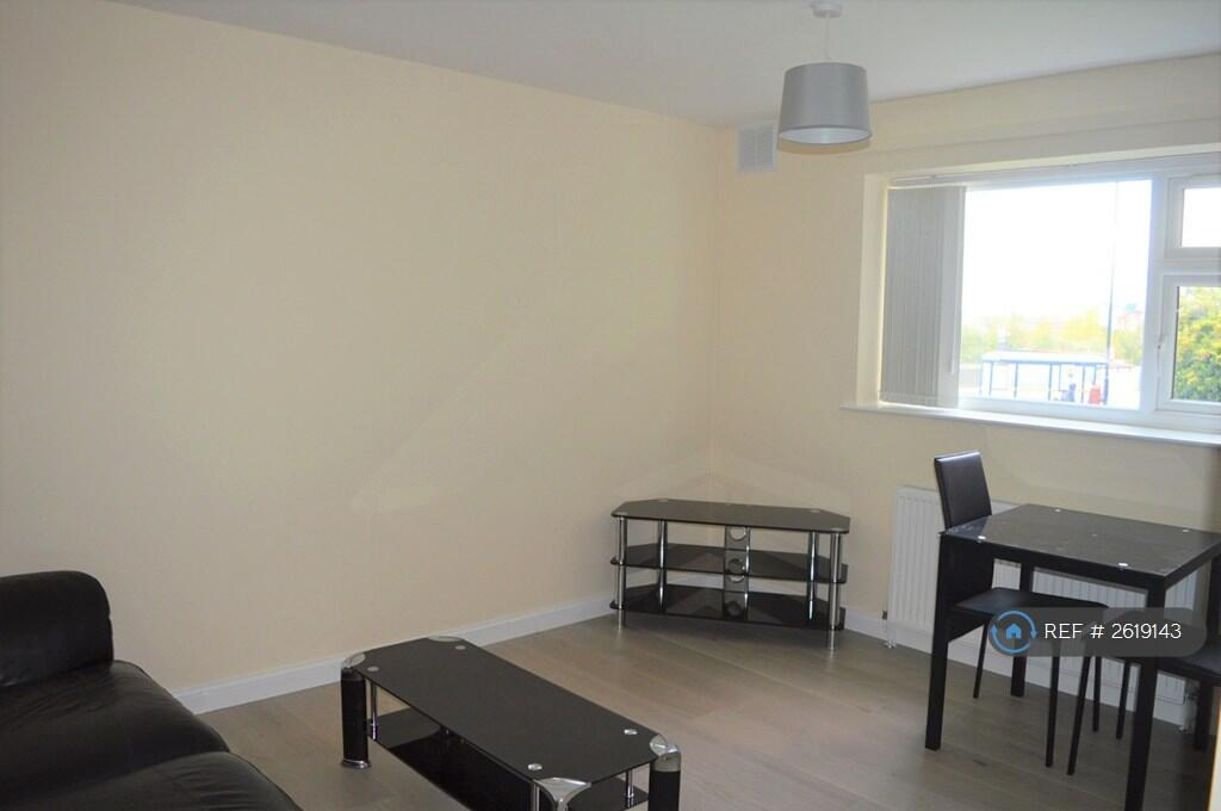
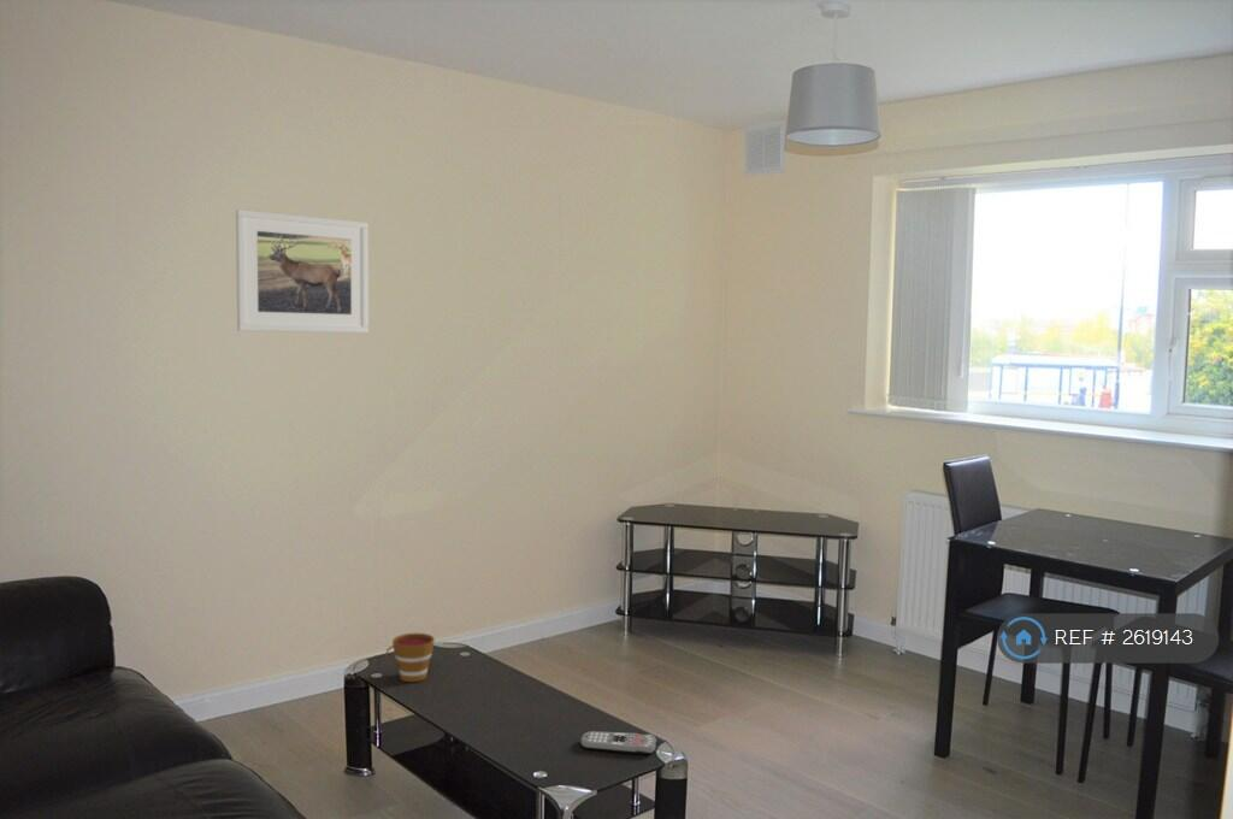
+ remote control (618, 742)
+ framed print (305, 273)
+ cup (409, 659)
